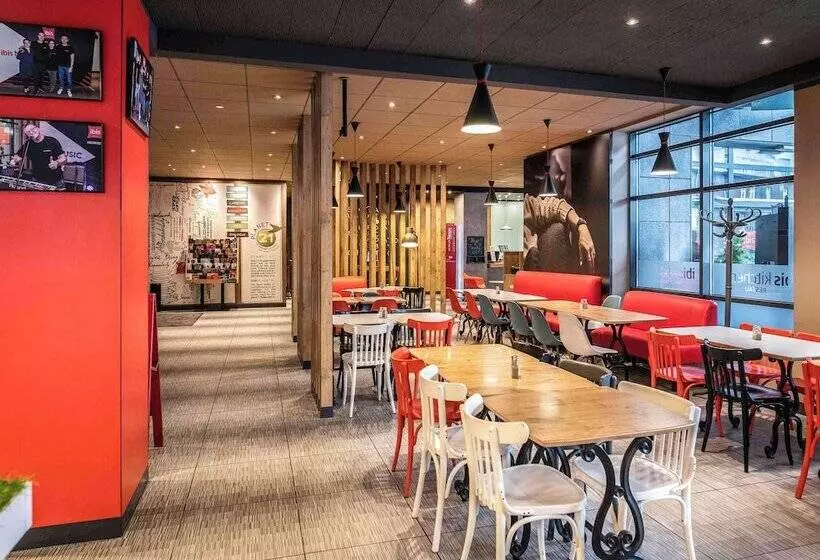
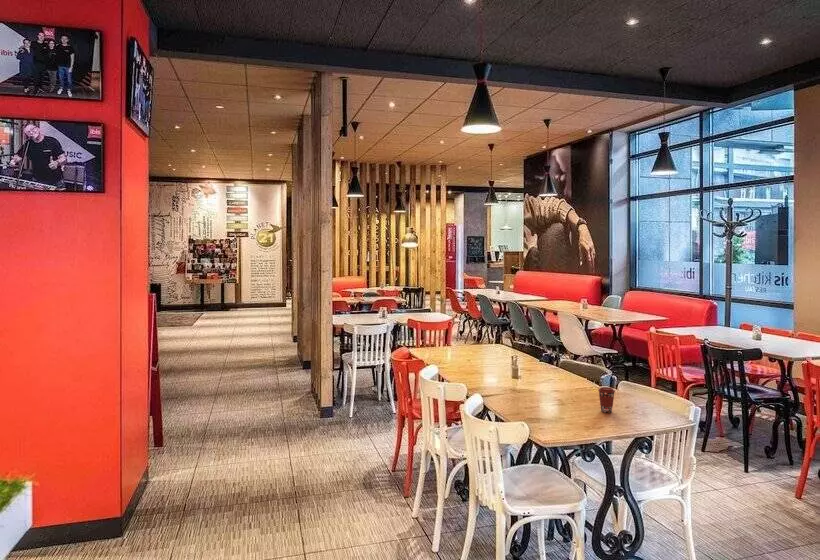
+ coffee cup (606, 399)
